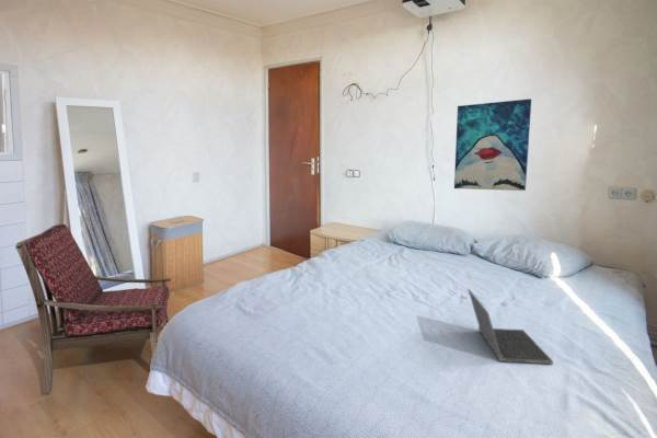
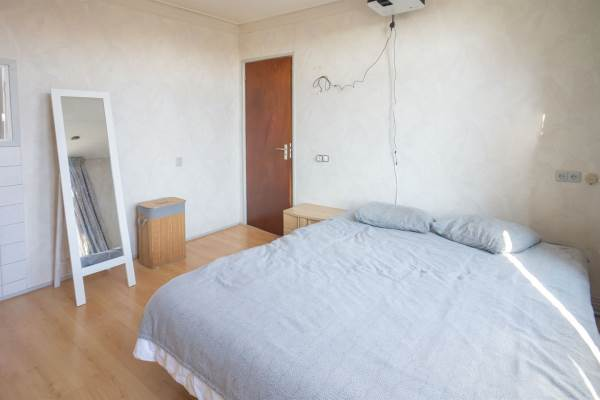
- laptop computer (504, 328)
- wall art (489, 147)
- armchair (107, 295)
